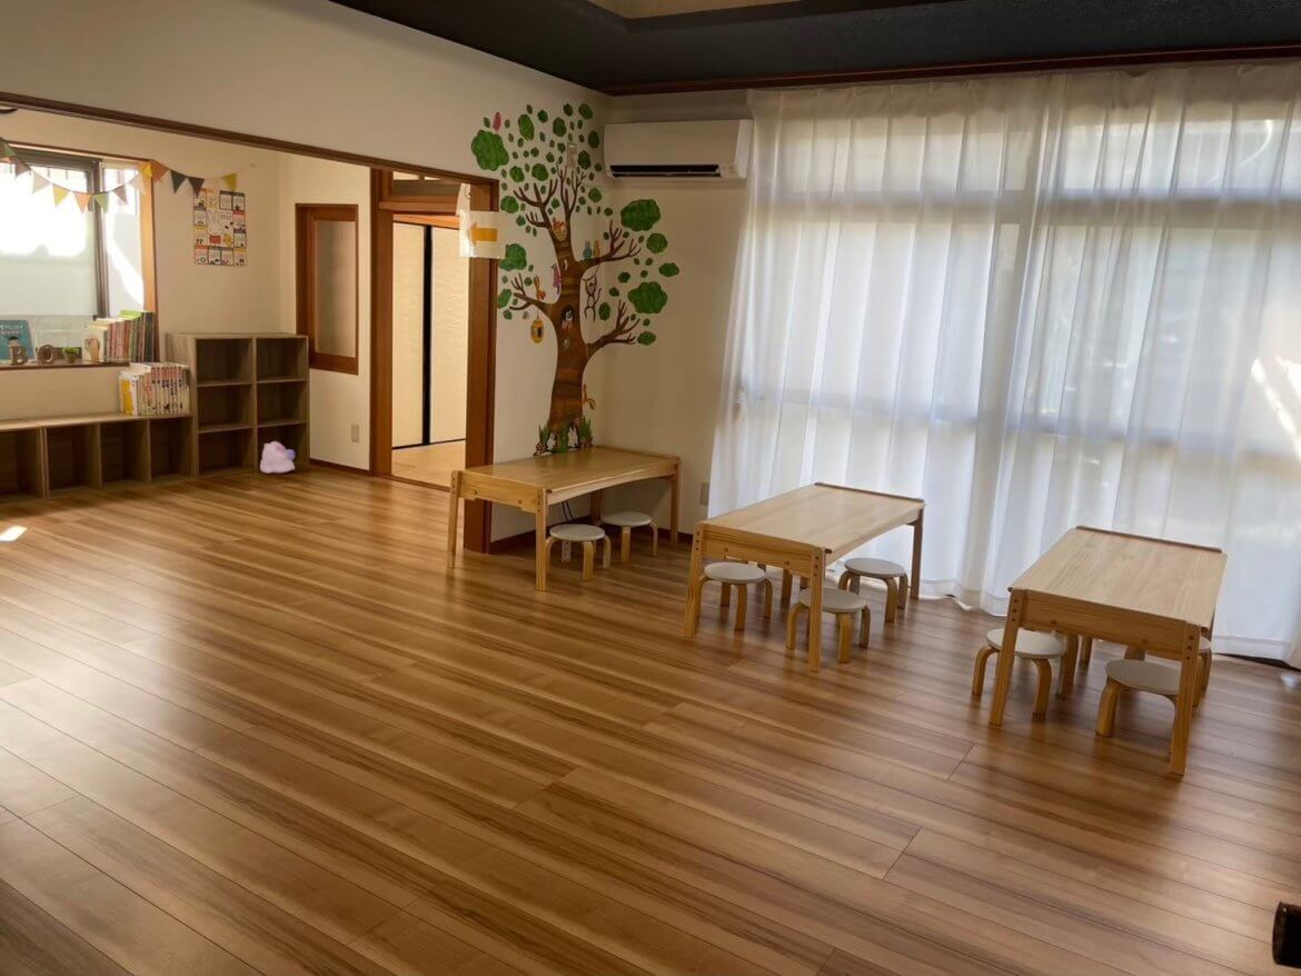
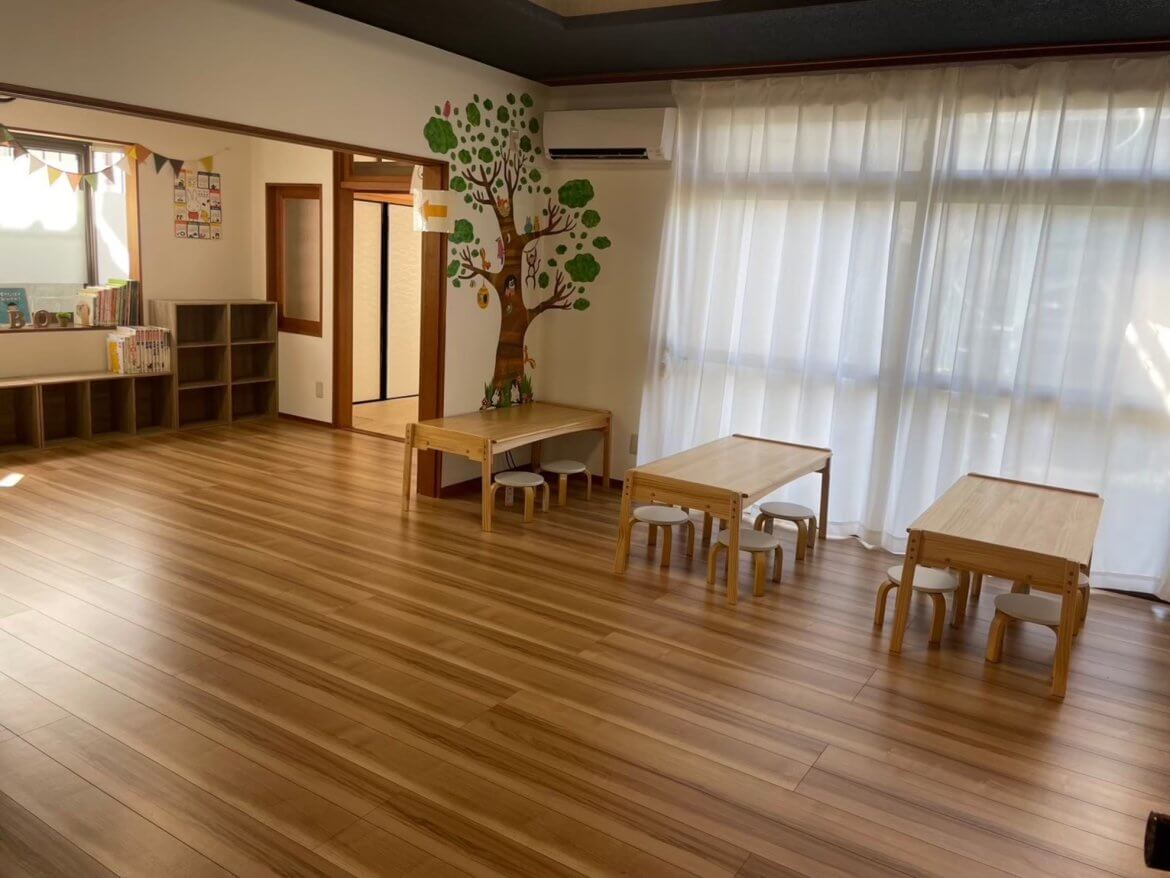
- plush toy (278, 456)
